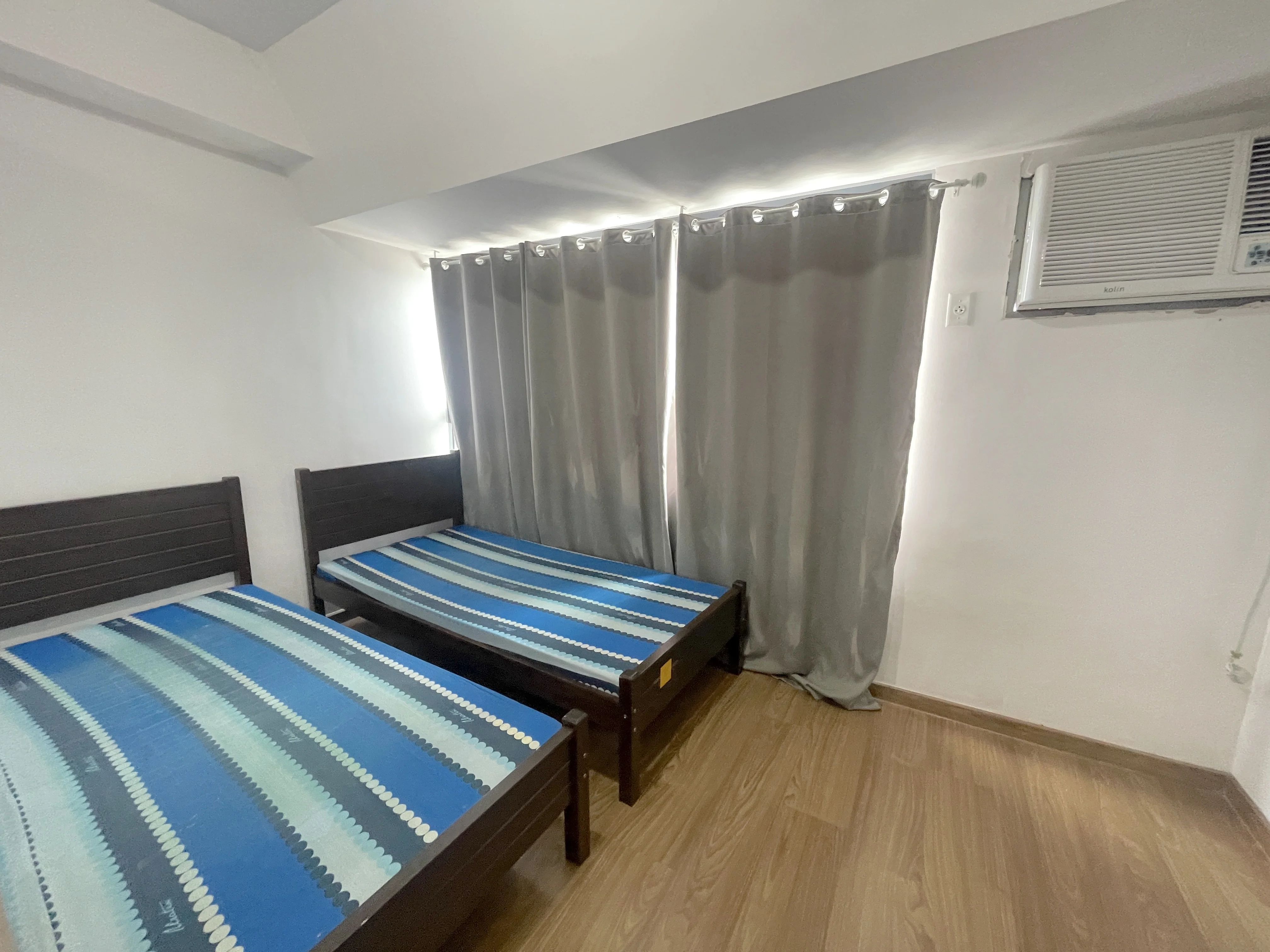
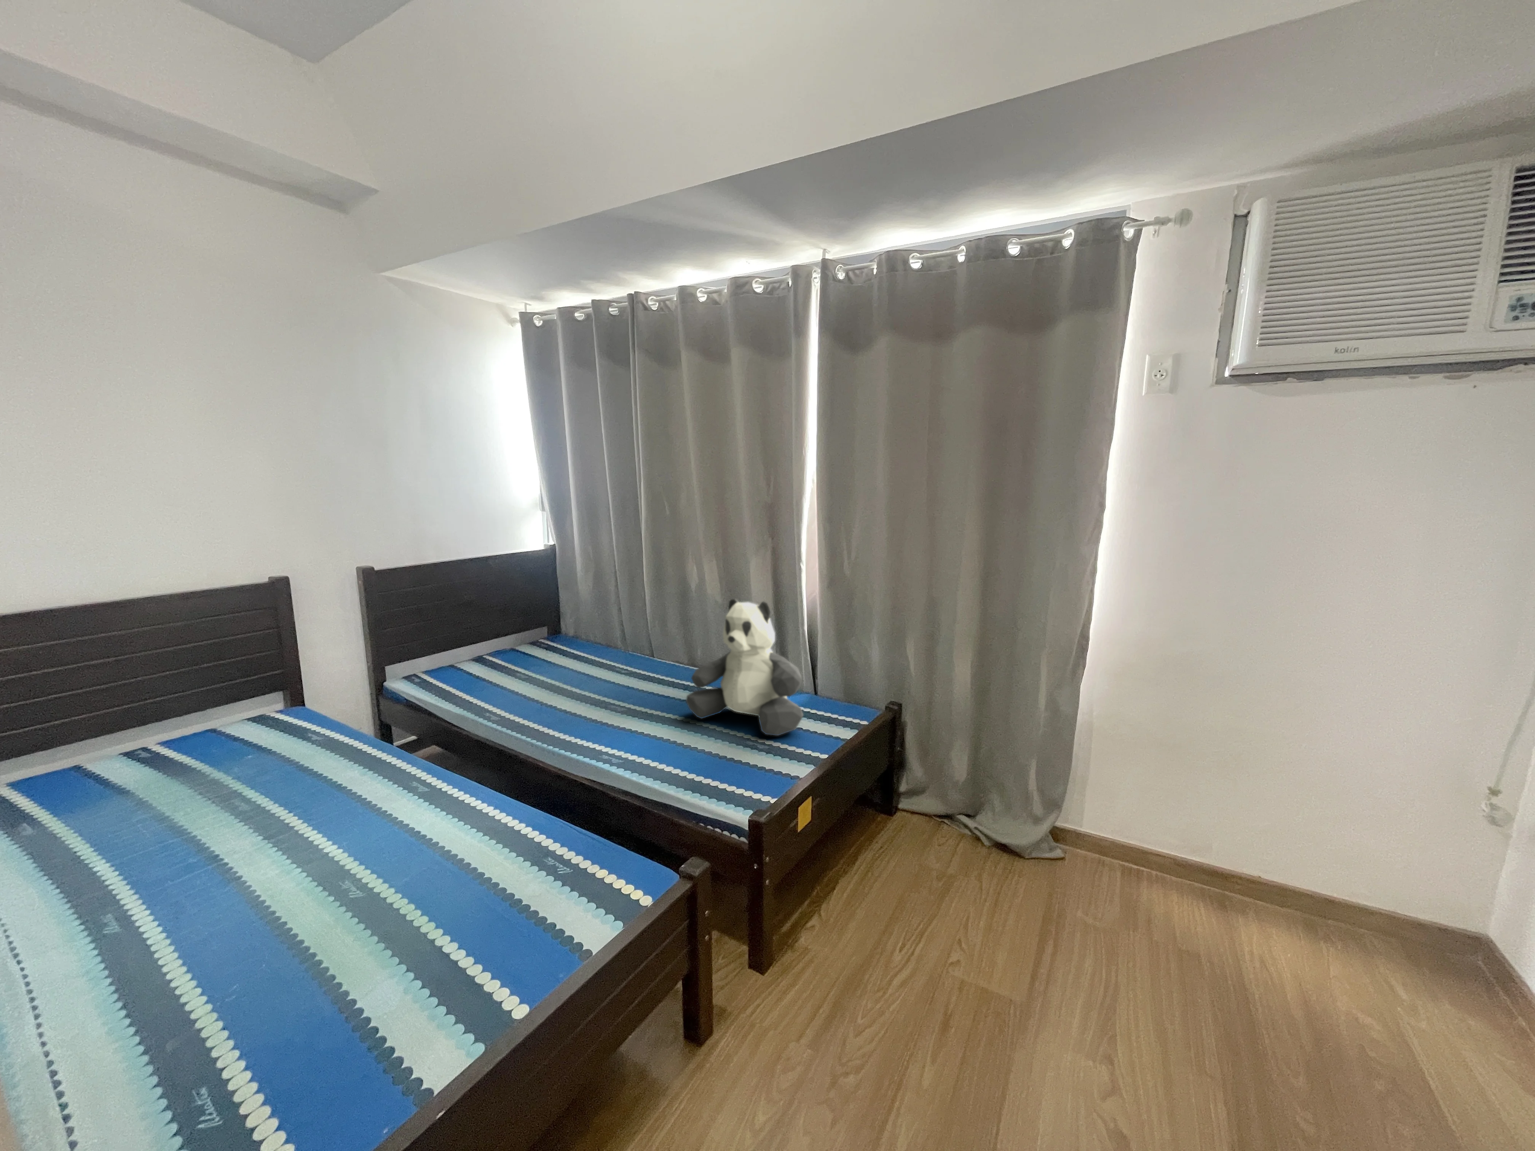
+ teddy bear (749, 661)
